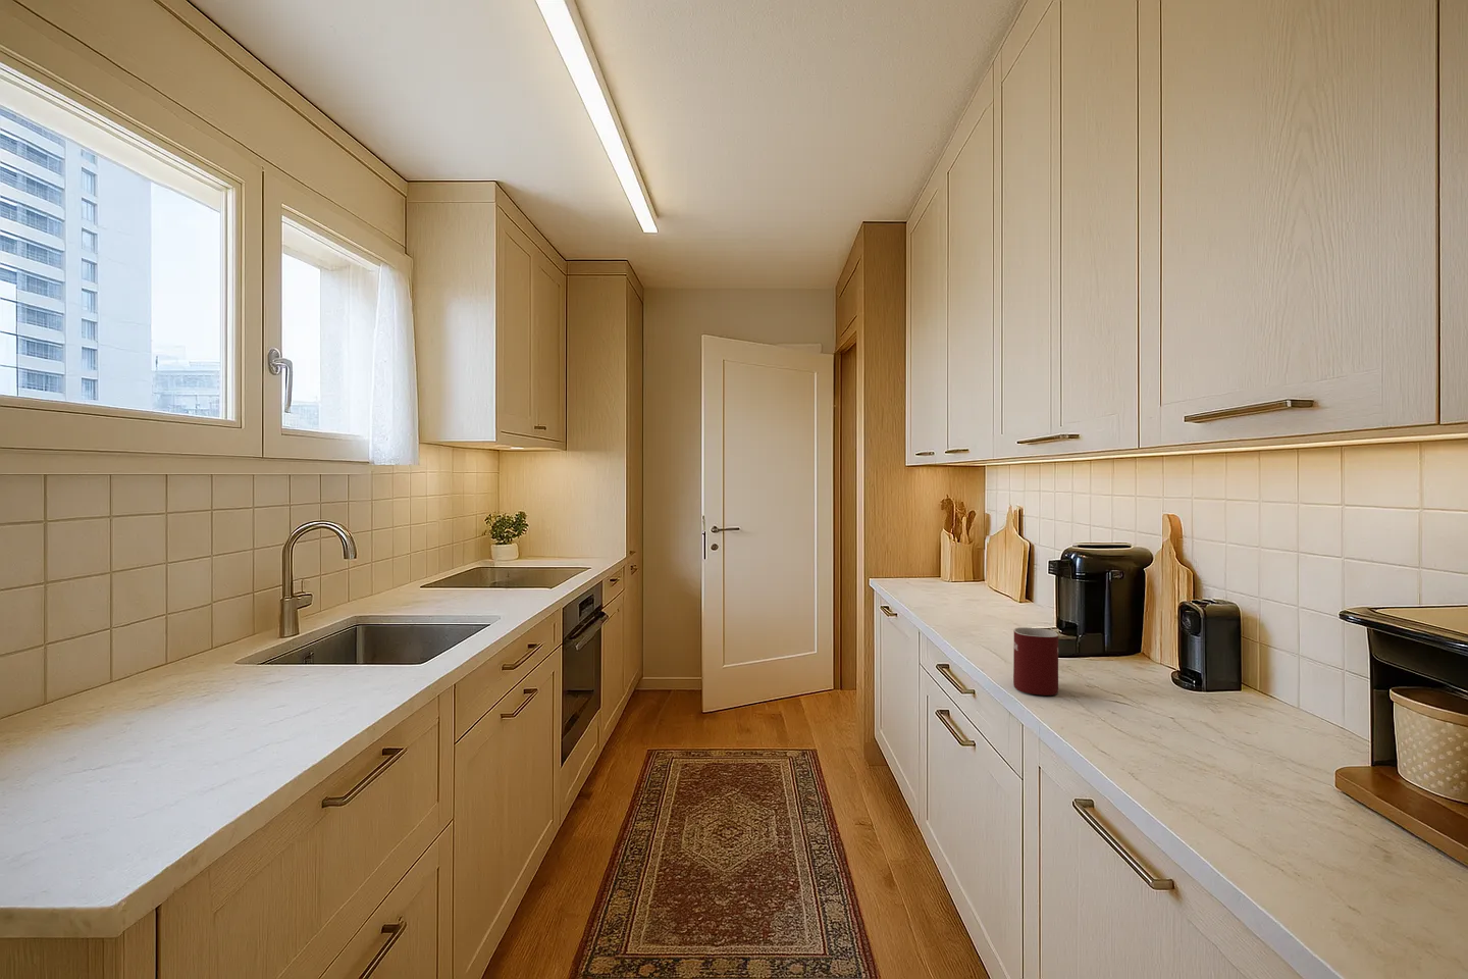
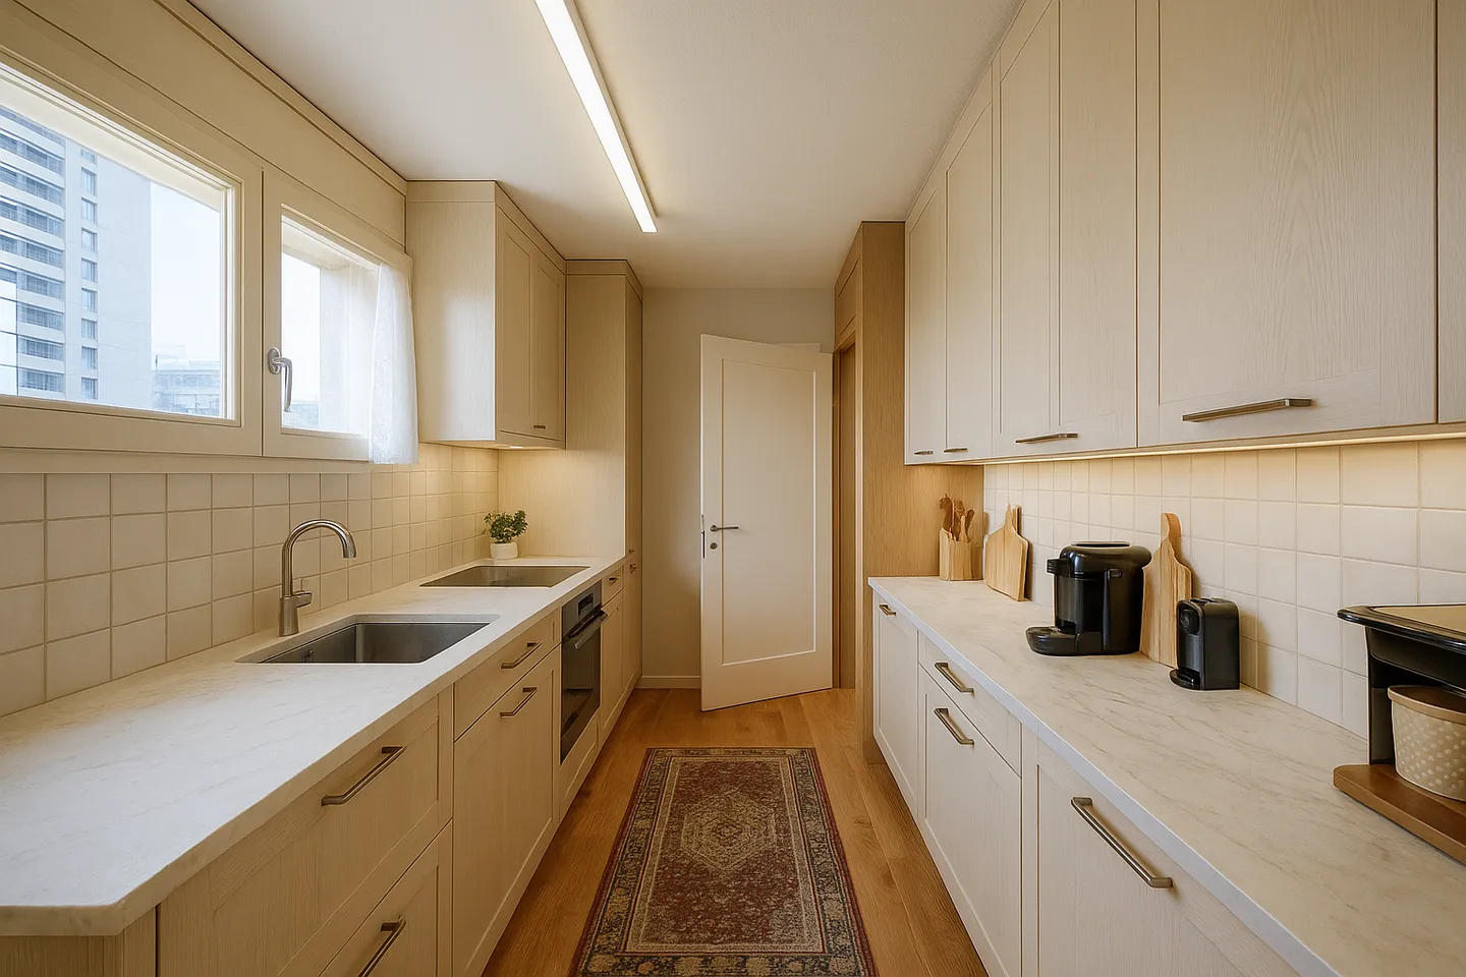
- mug (1033, 658)
